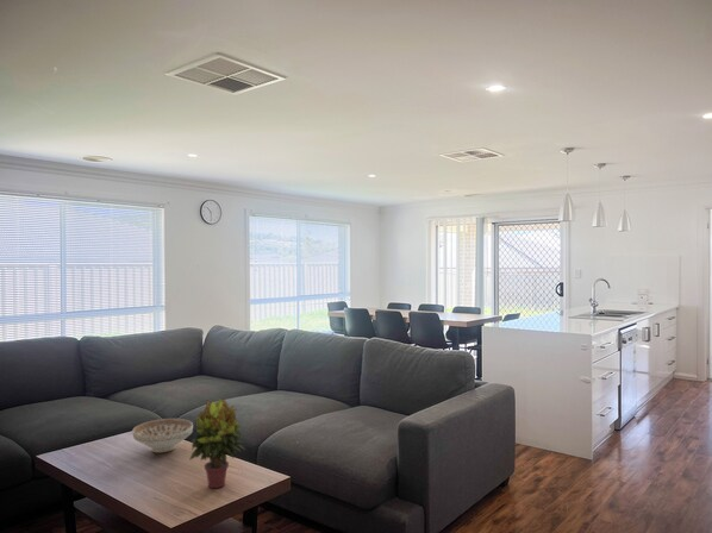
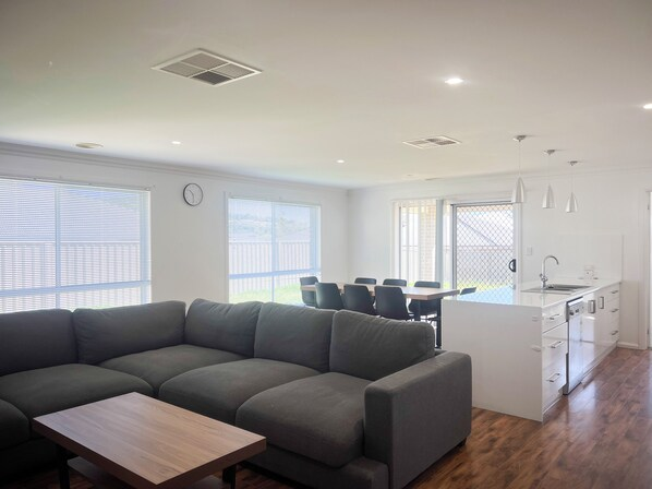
- decorative bowl (163, 438)
- potted plant (218, 441)
